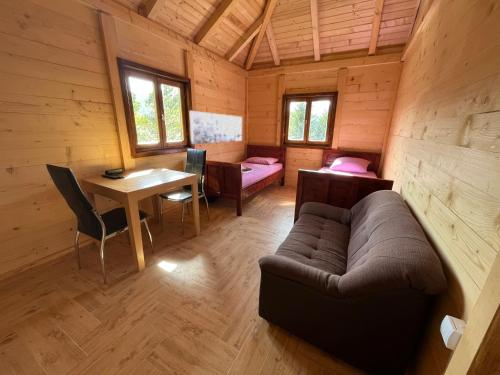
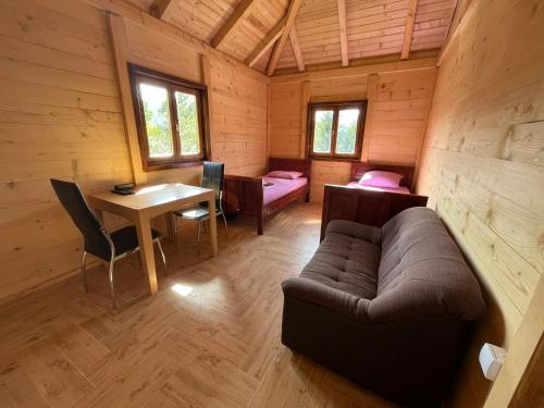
- wall art (220, 128)
